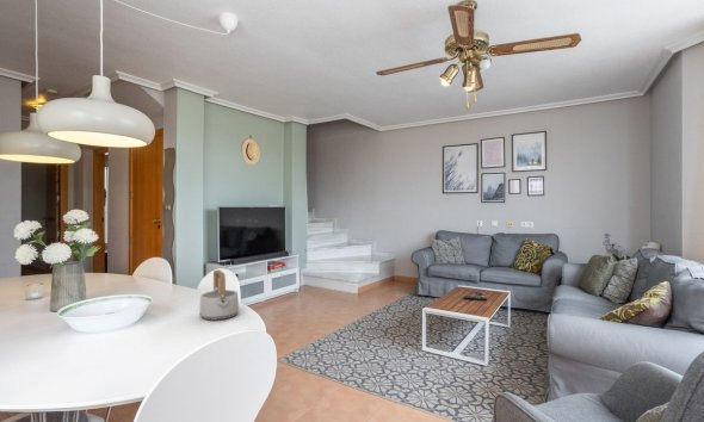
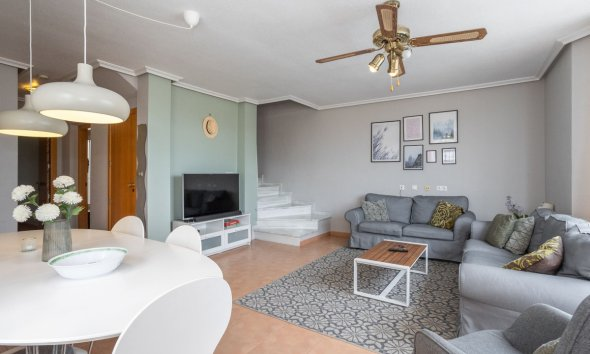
- teapot (220, 293)
